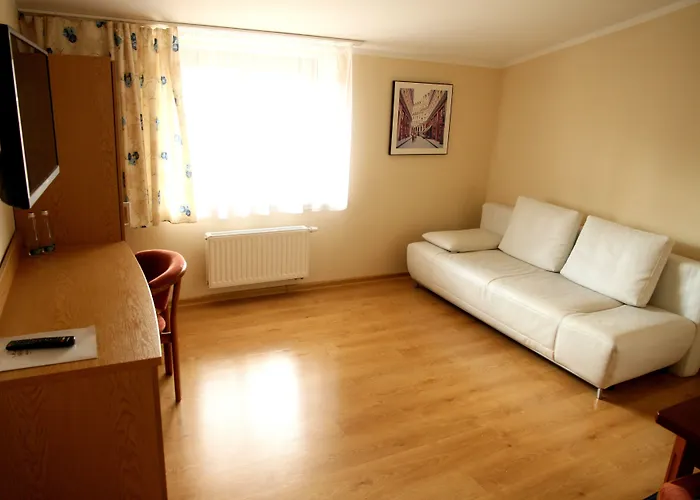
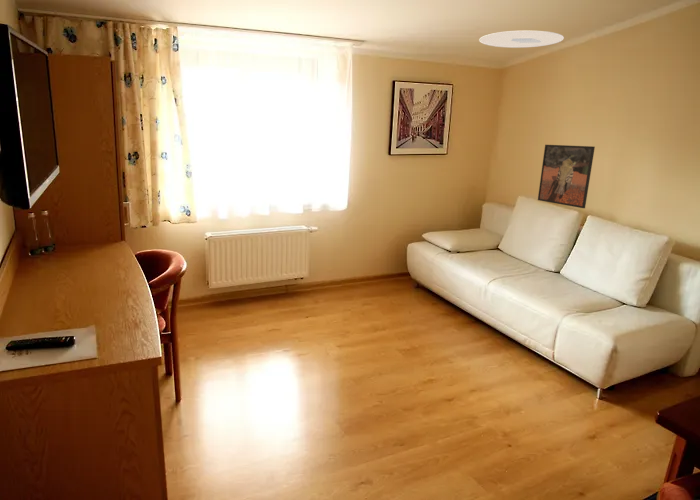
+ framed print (564, 175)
+ ceiling light (520, 35)
